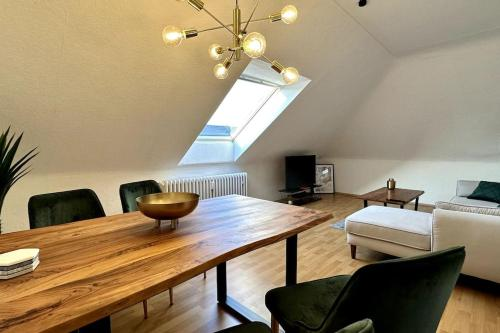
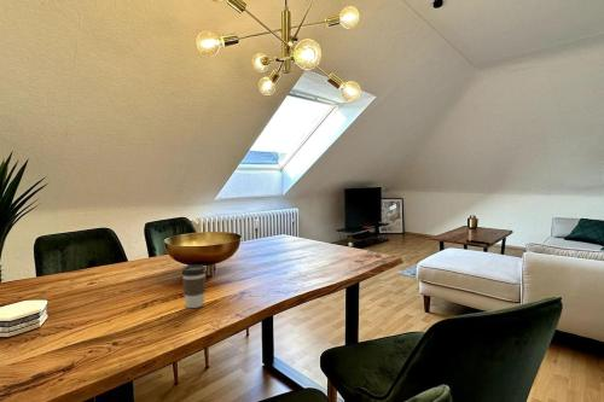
+ coffee cup (194, 286)
